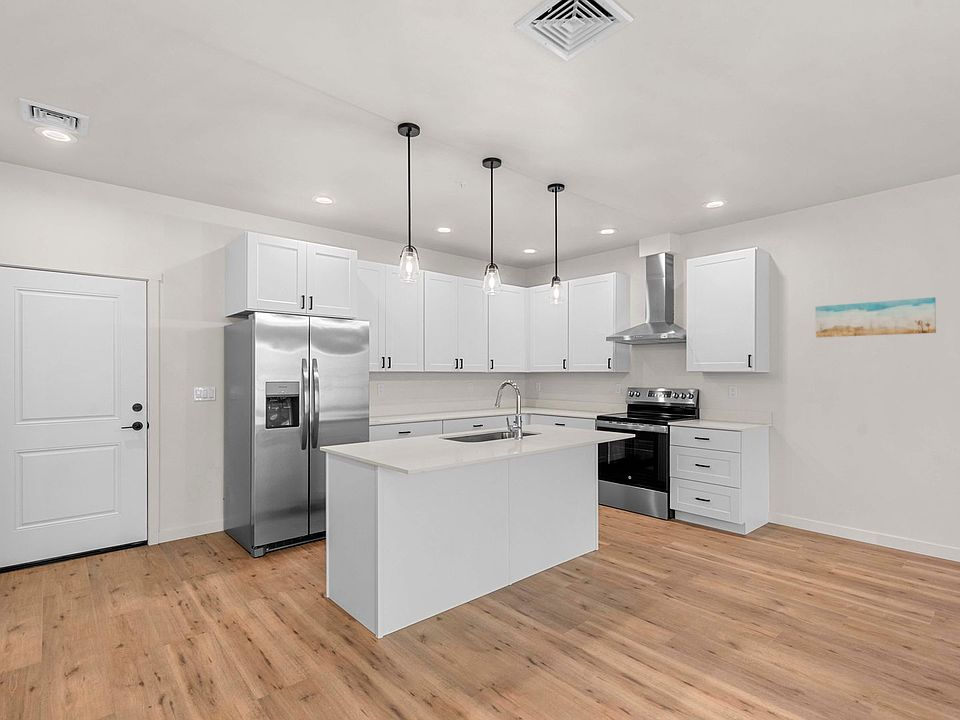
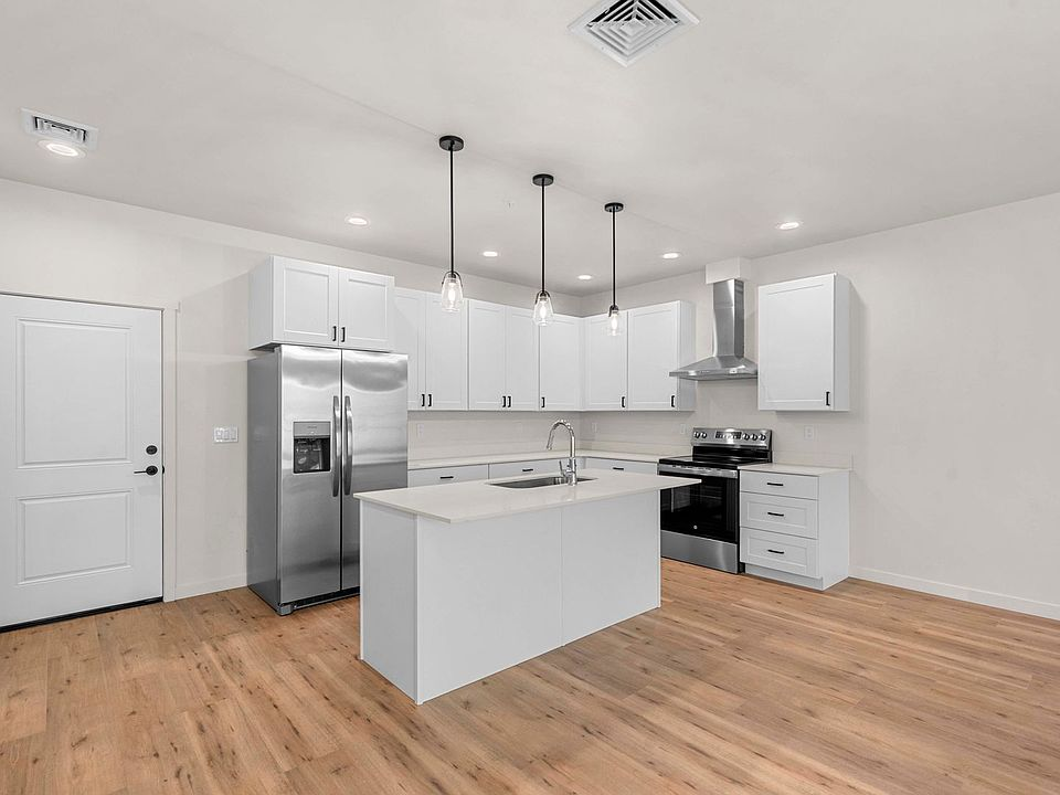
- wall art (871, 318)
